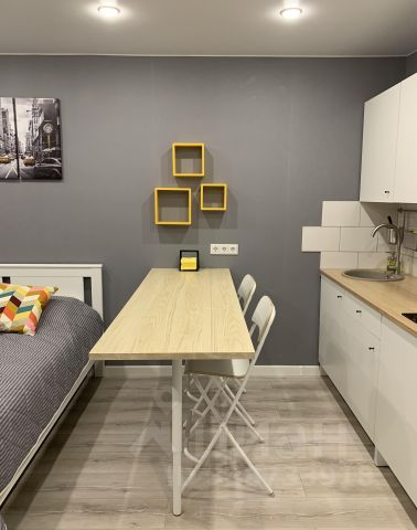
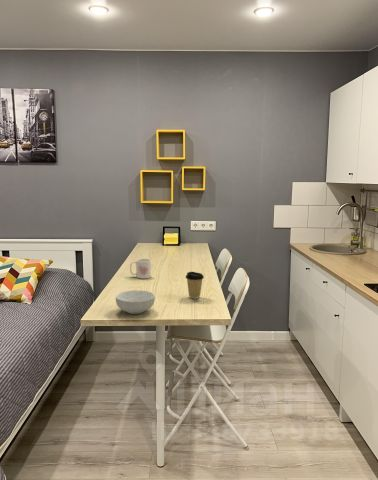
+ cereal bowl (135, 303)
+ mug (140, 268)
+ coffee cup (194, 285)
